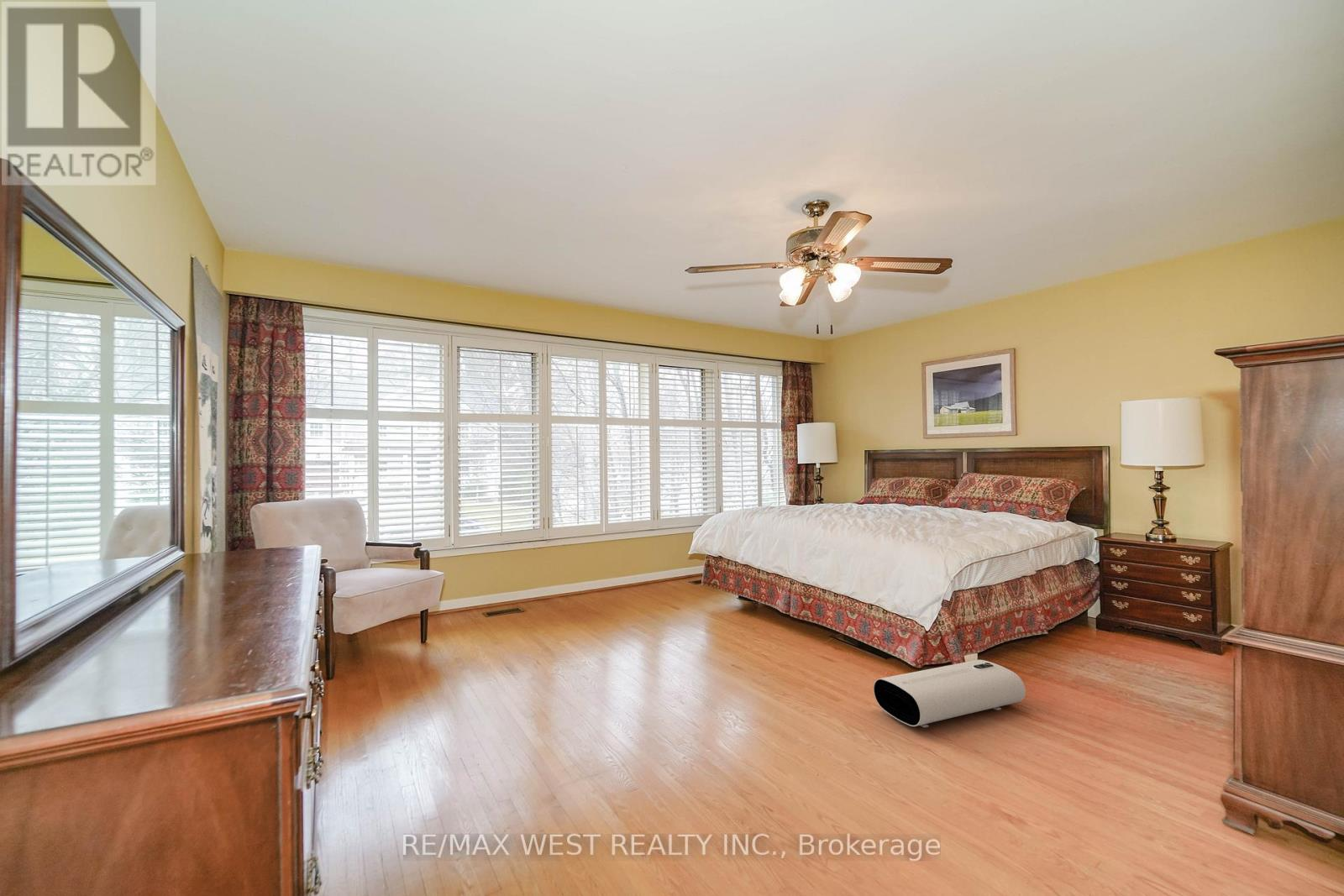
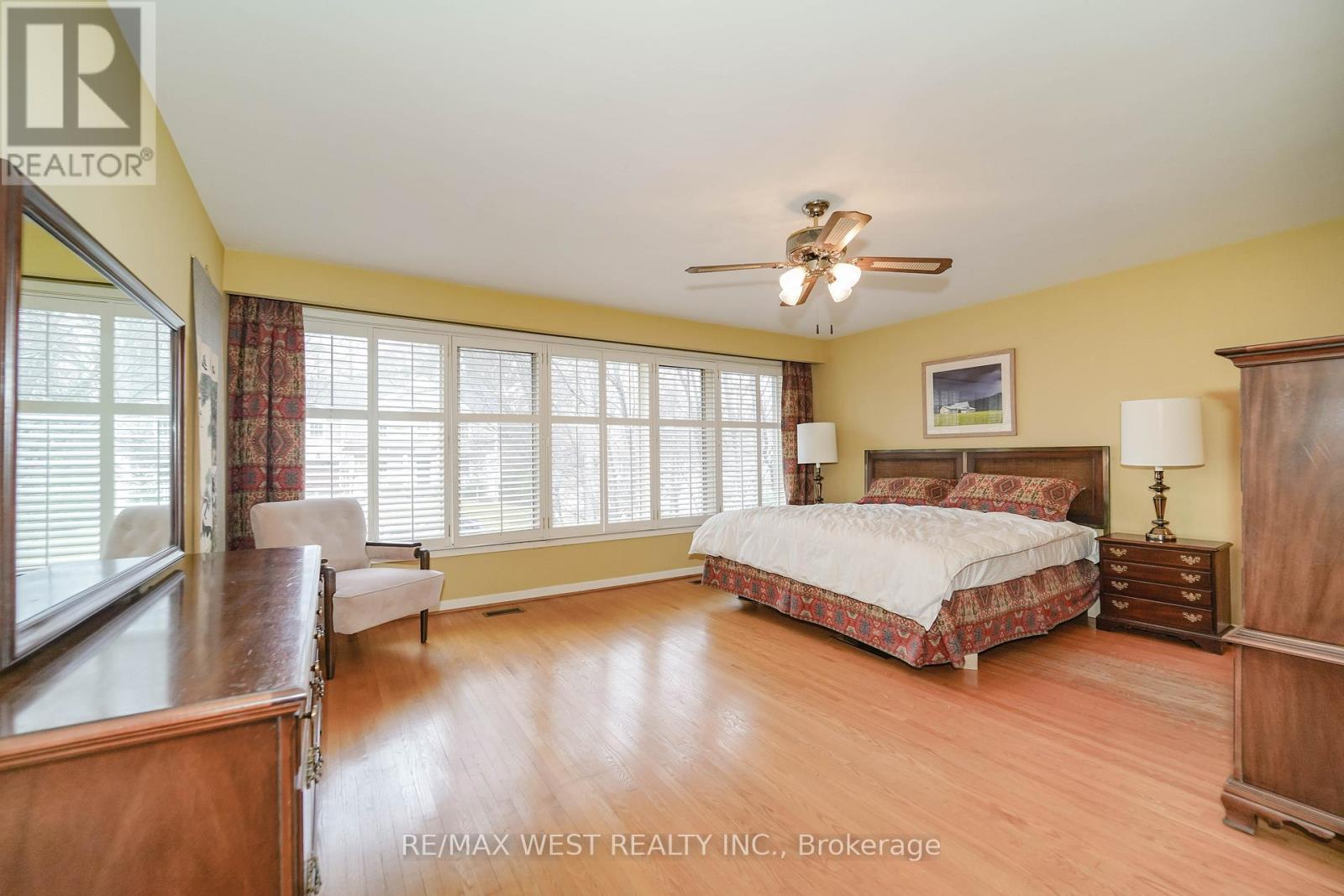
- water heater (950, 689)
